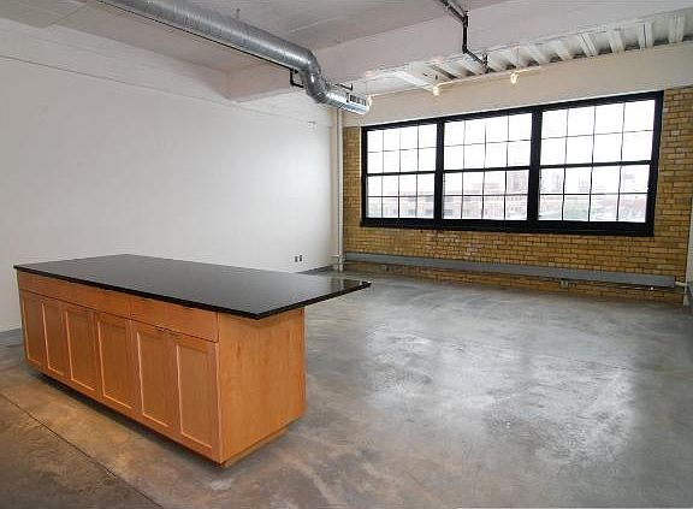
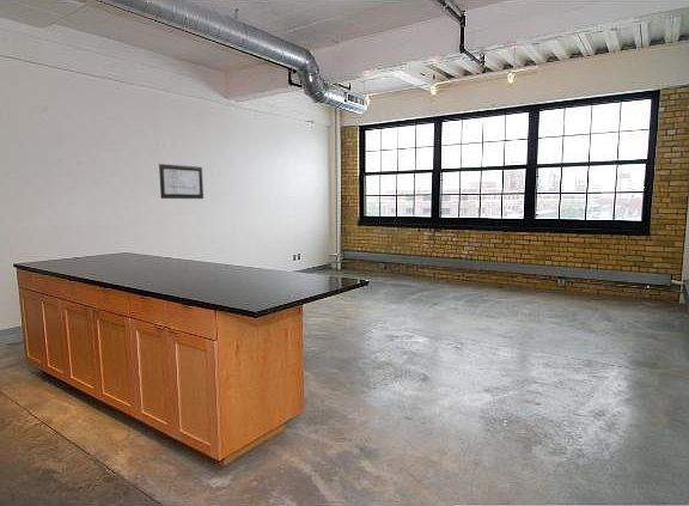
+ wall art (182, 182)
